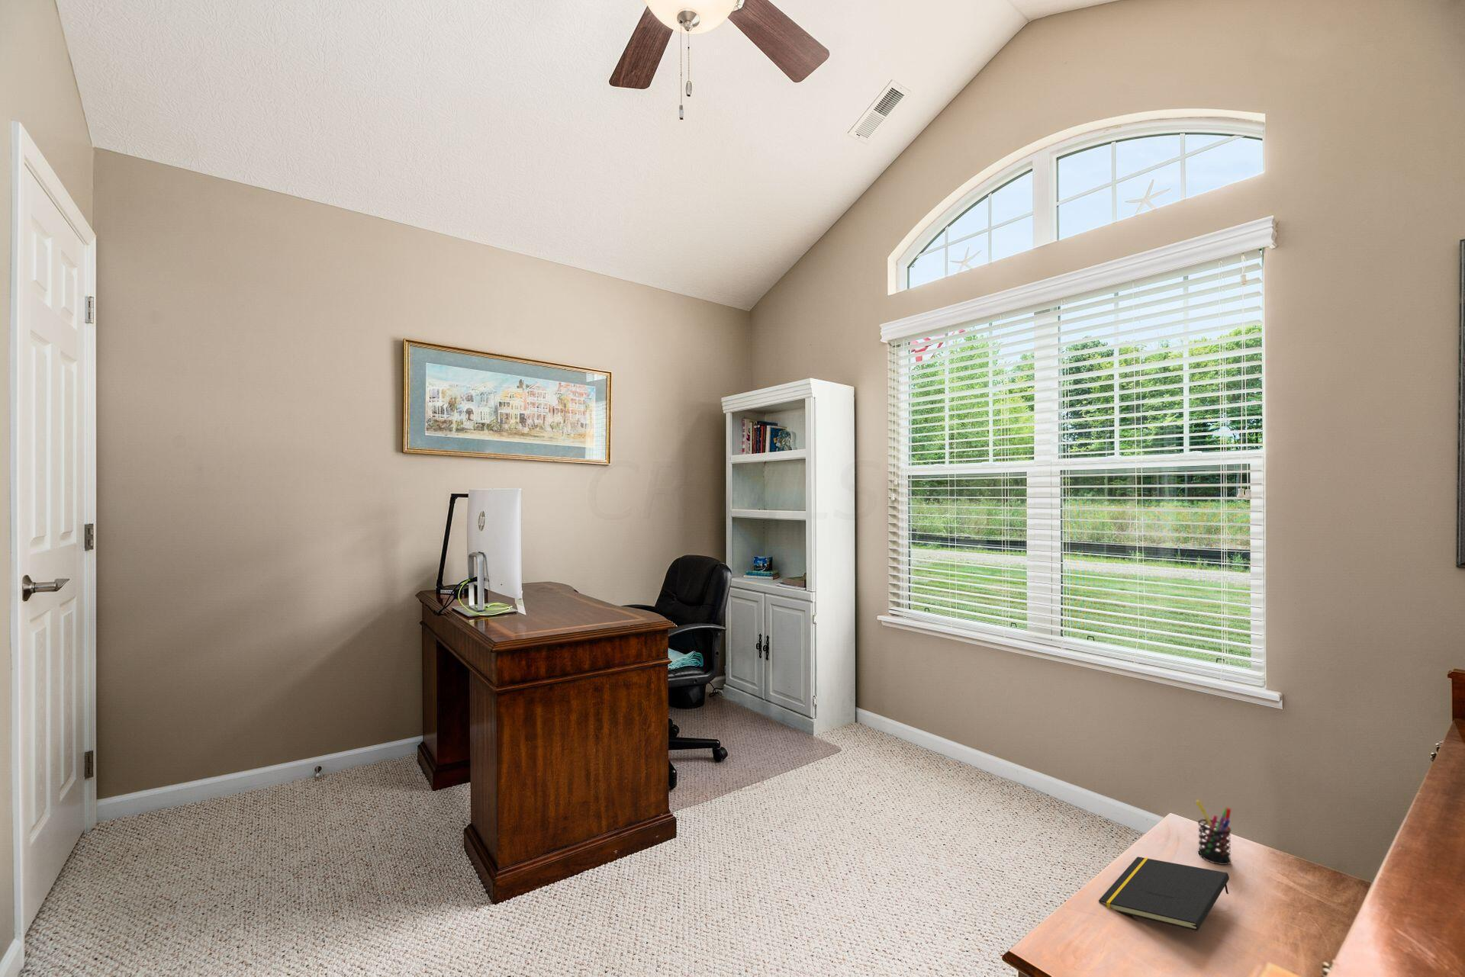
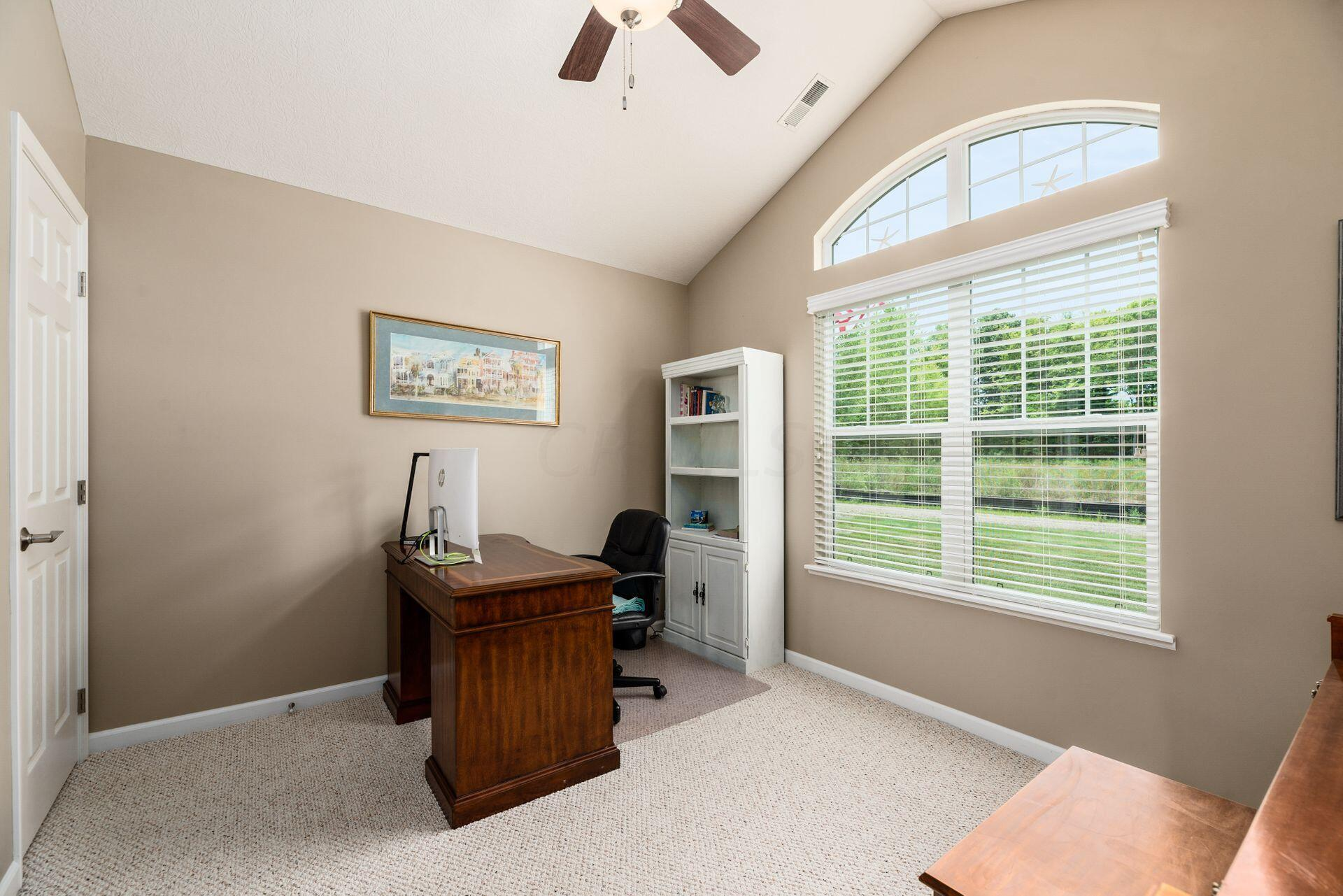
- pen holder (1217, 830)
- notepad (1164, 890)
